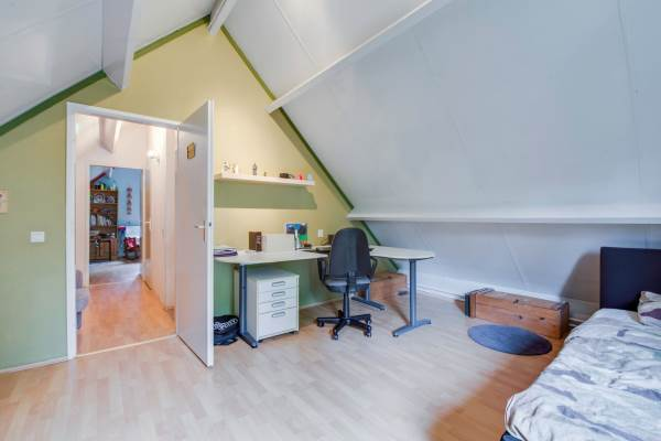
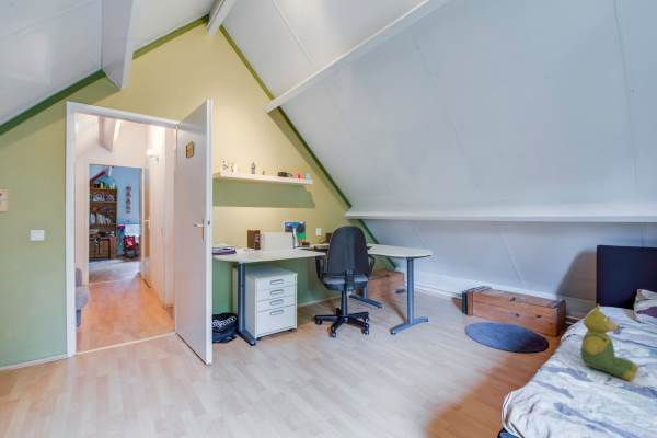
+ teddy bear (608, 338)
